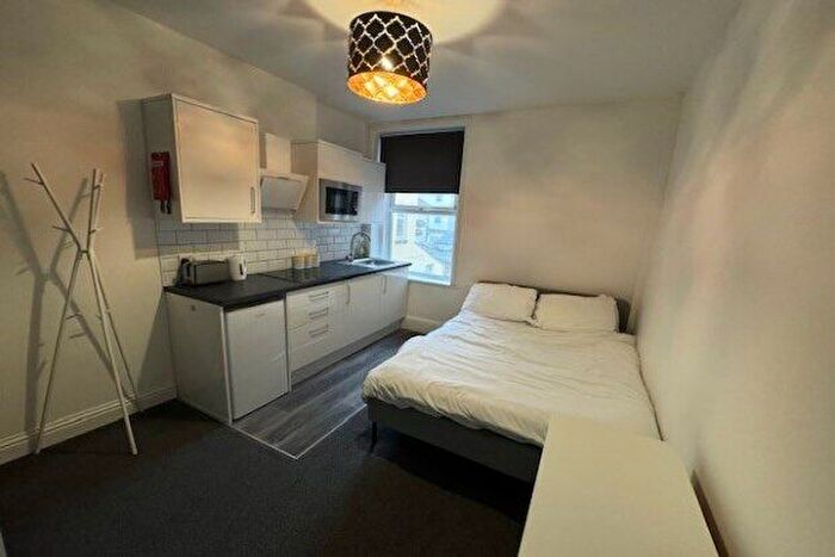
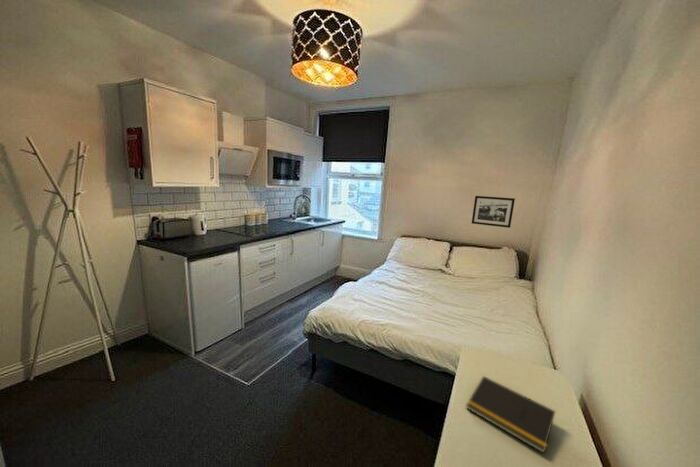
+ notepad (509, 409)
+ picture frame (492, 211)
